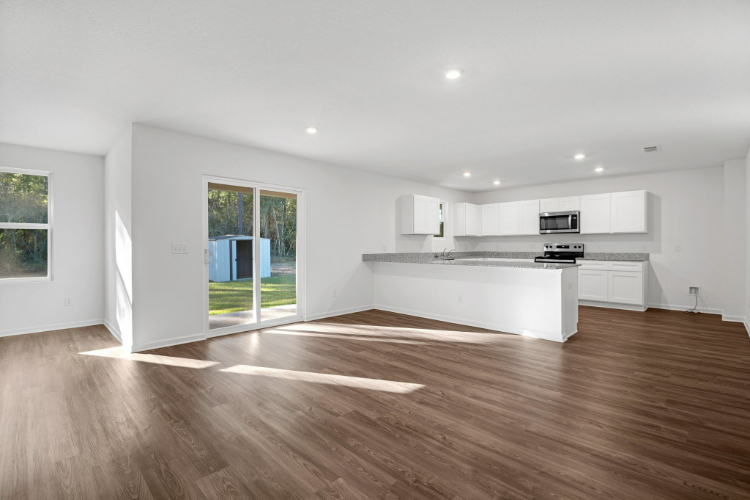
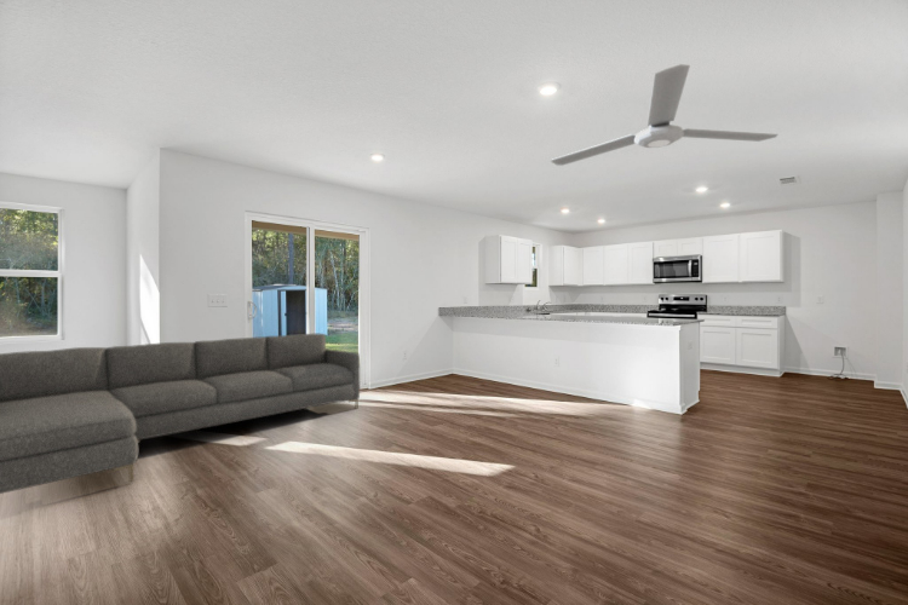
+ ceiling fan (654, 114)
+ sofa (211, 391)
